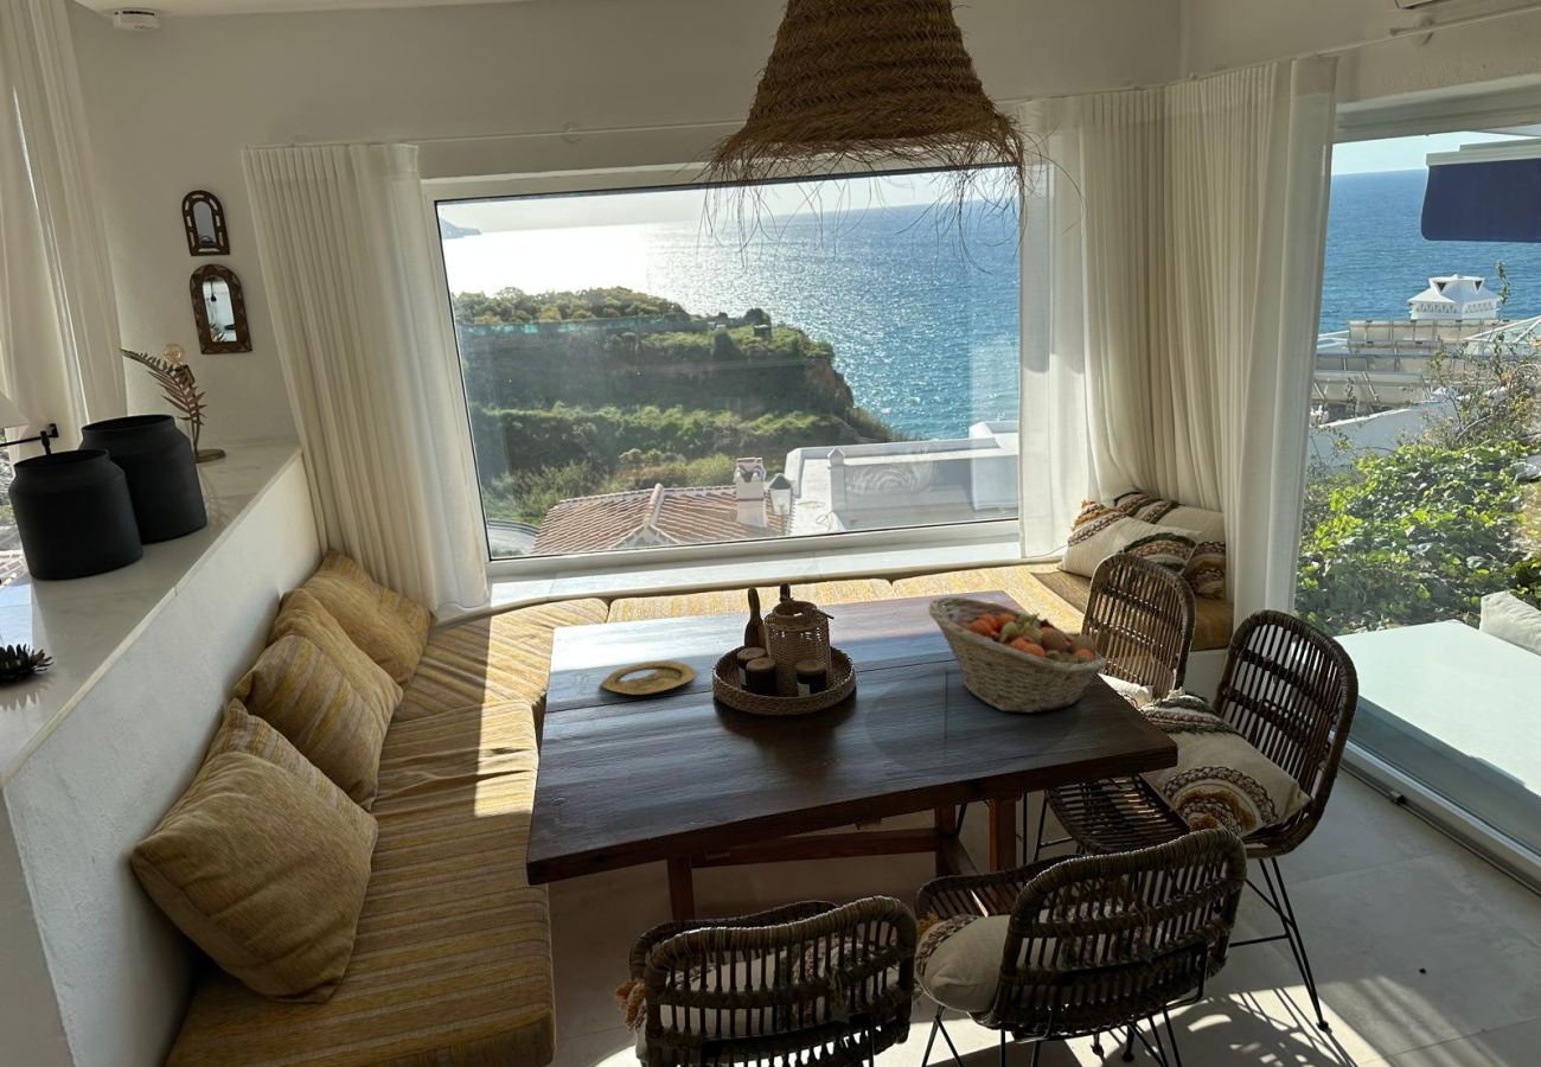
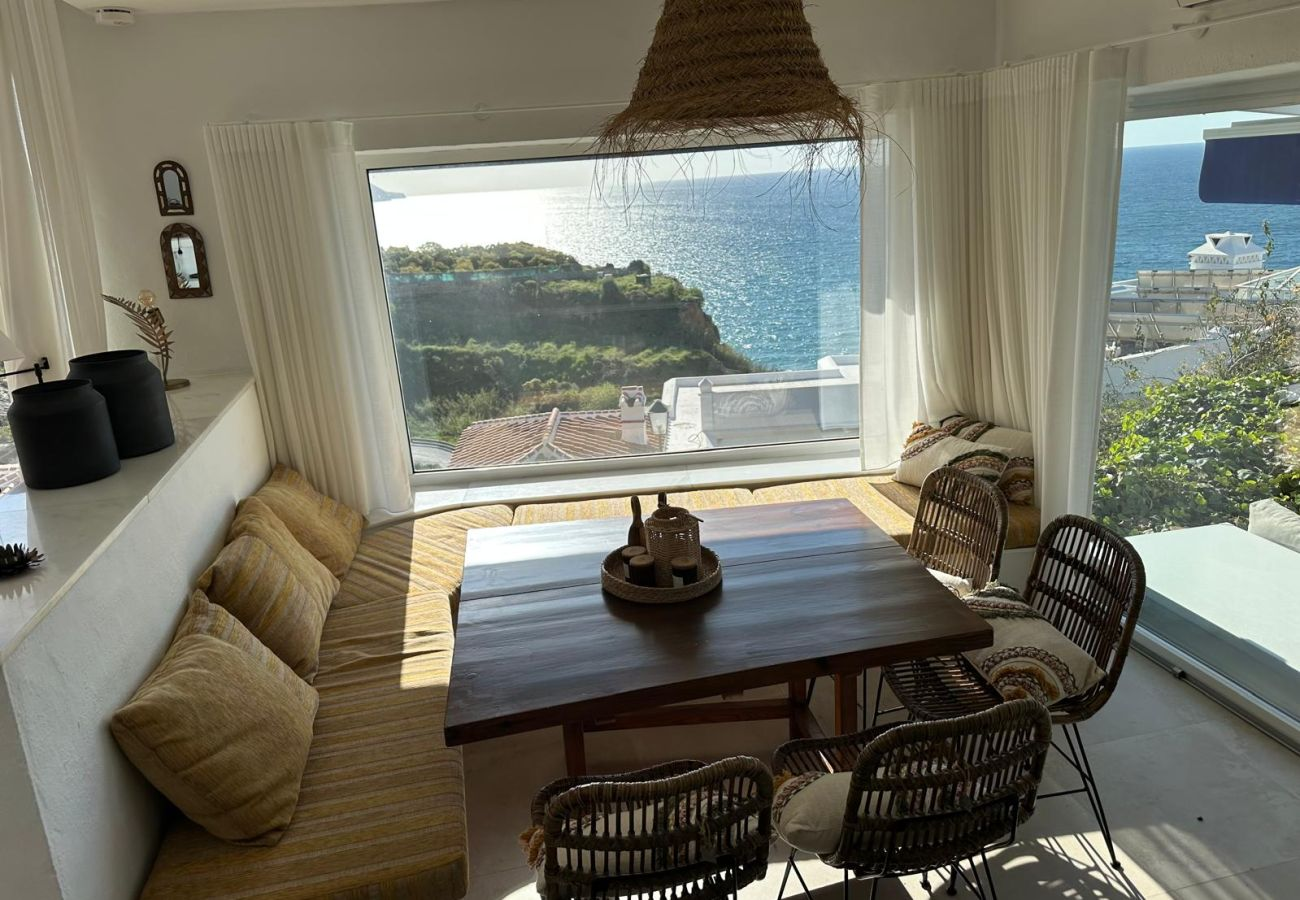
- plate (648, 678)
- fruit basket (1014, 646)
